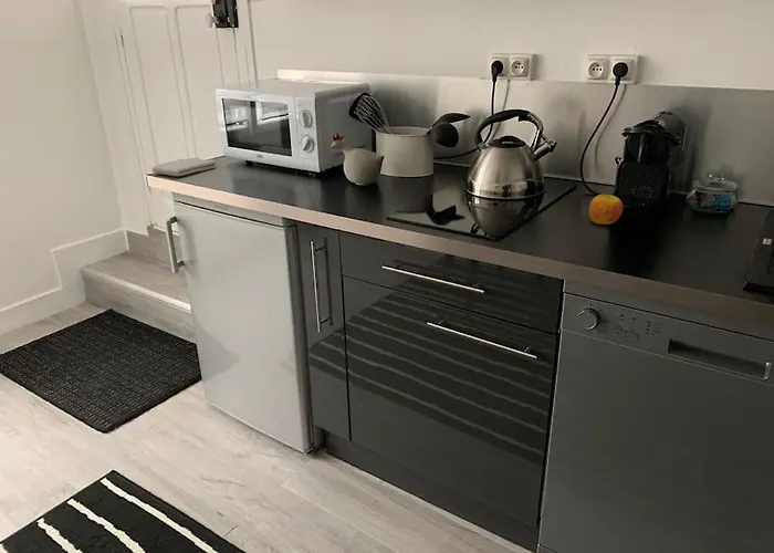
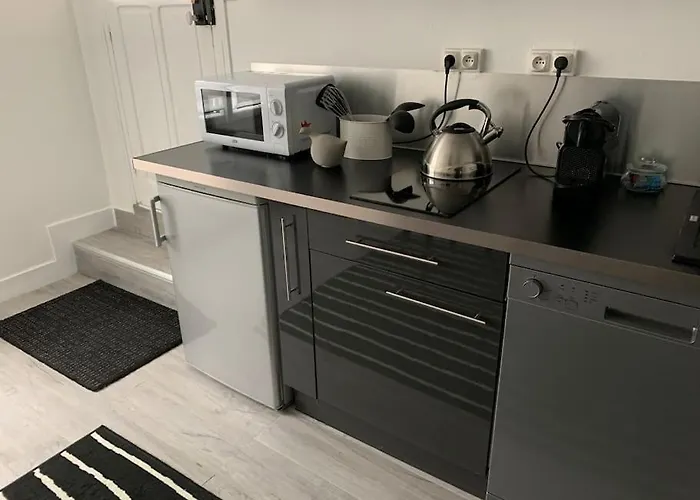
- apple (606, 206)
- washcloth (185, 166)
